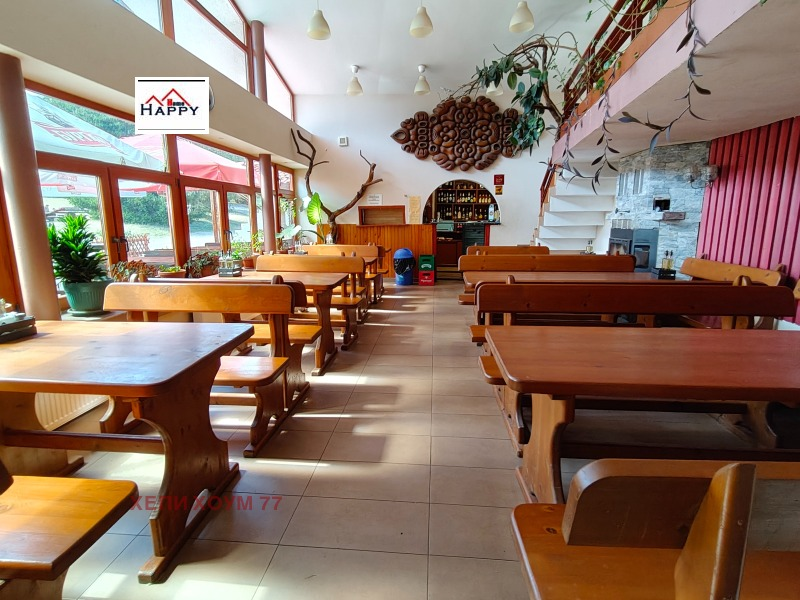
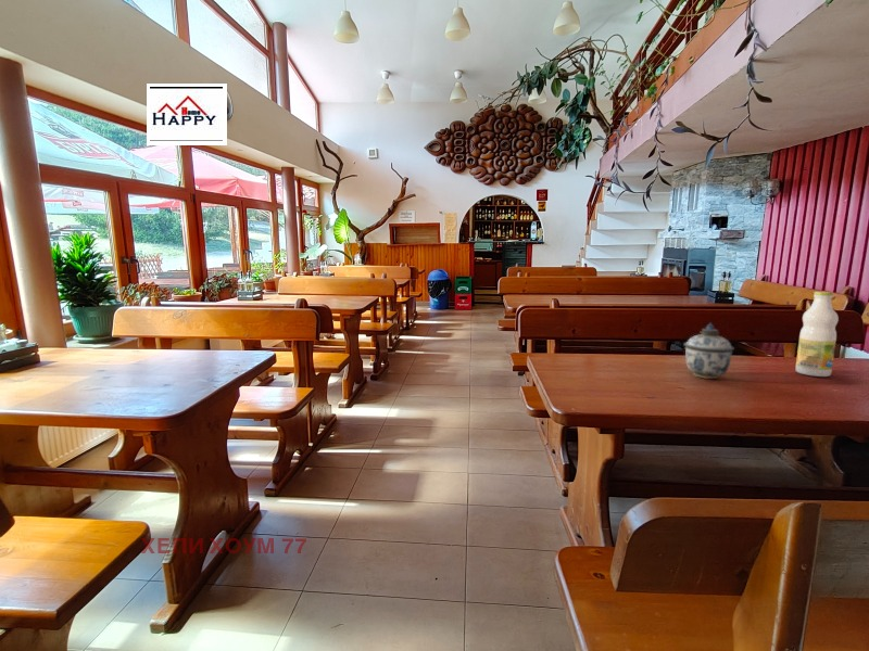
+ lidded jar (707, 349)
+ bottle (818, 333)
